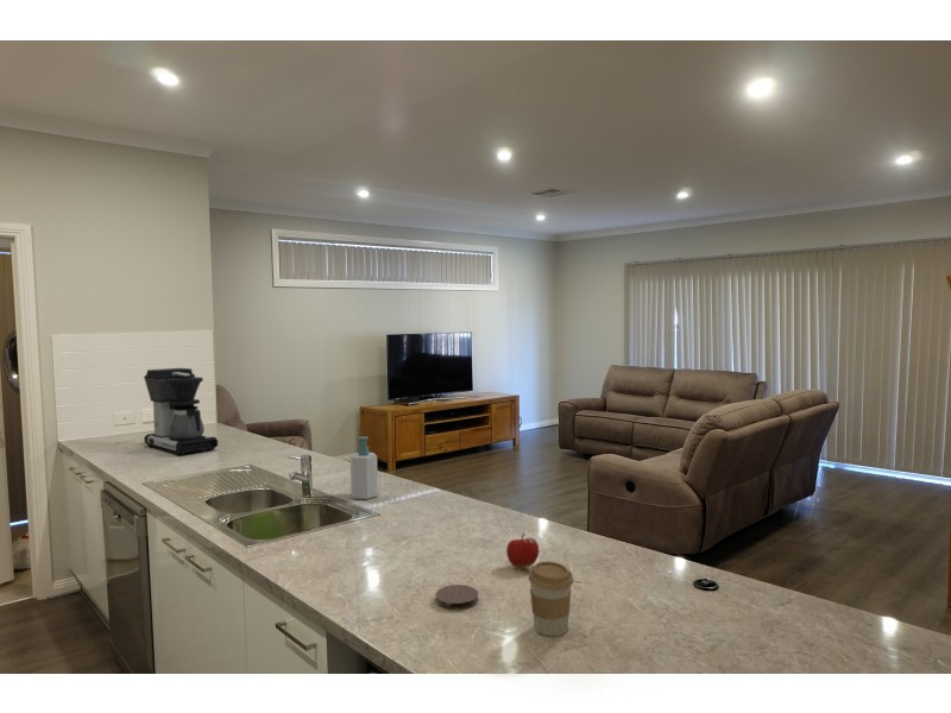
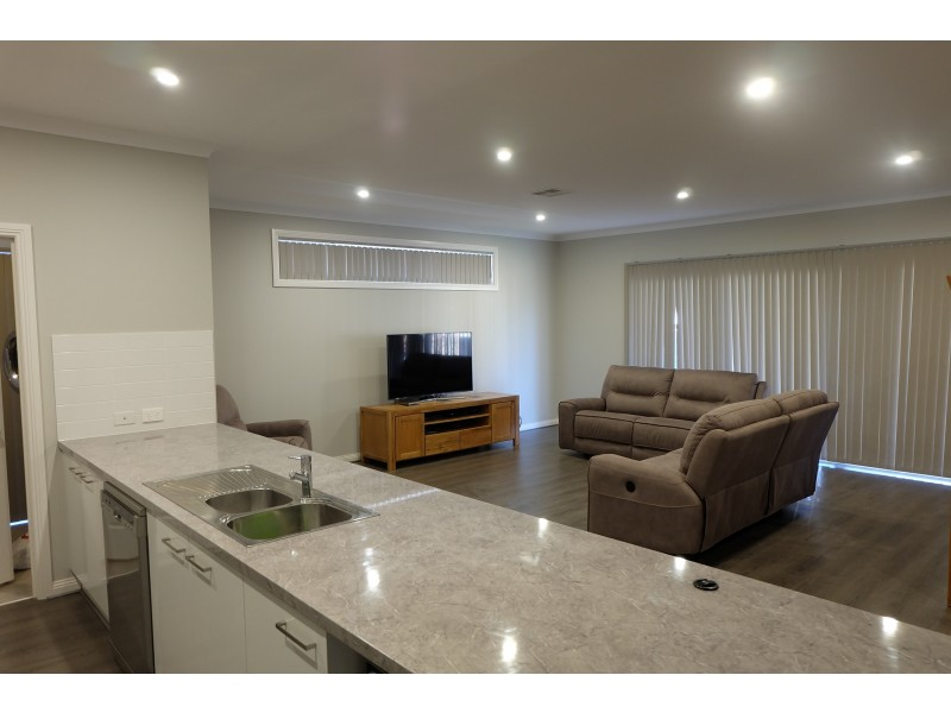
- coaster (456, 597)
- soap bottle (363, 466)
- coffee maker (180, 409)
- fruit (522, 550)
- coffee cup (550, 597)
